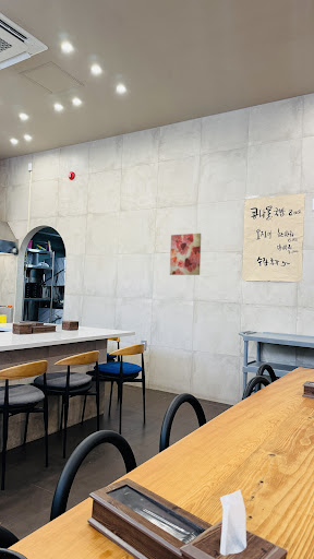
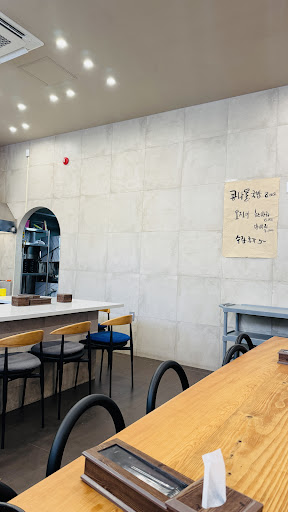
- wall art (184, 254)
